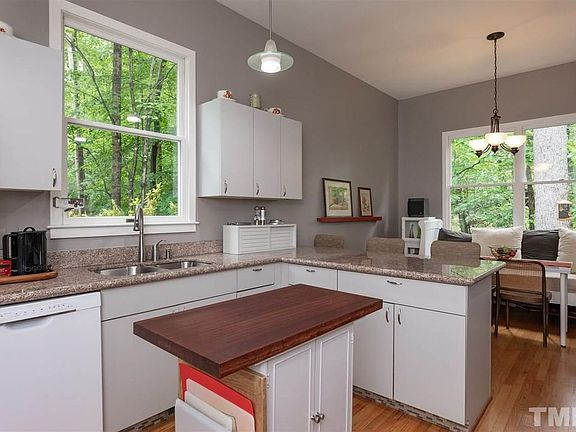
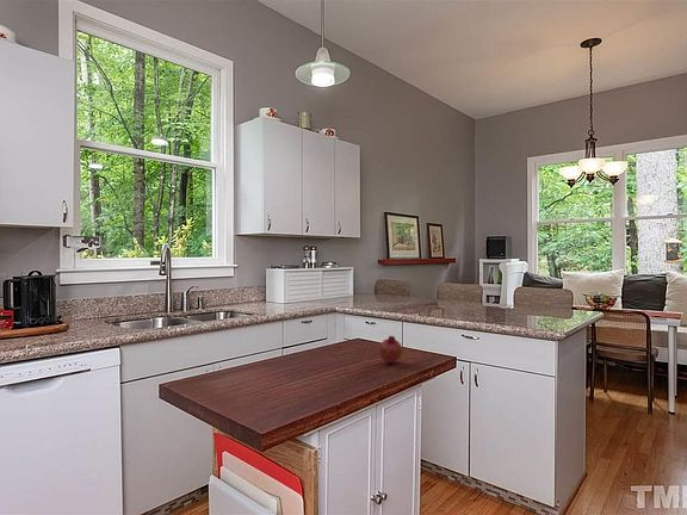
+ fruit (390, 348)
